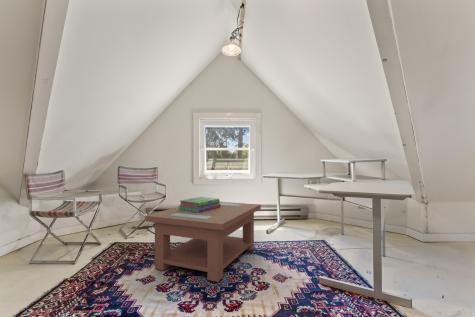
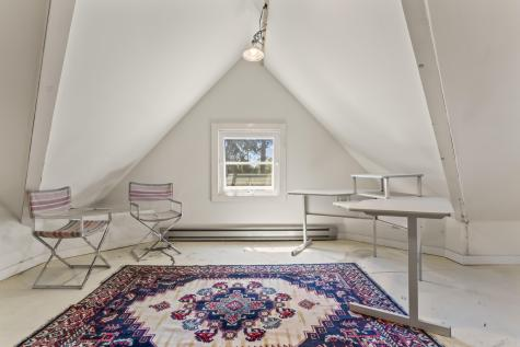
- stack of books (200, 203)
- coffee table (209, 233)
